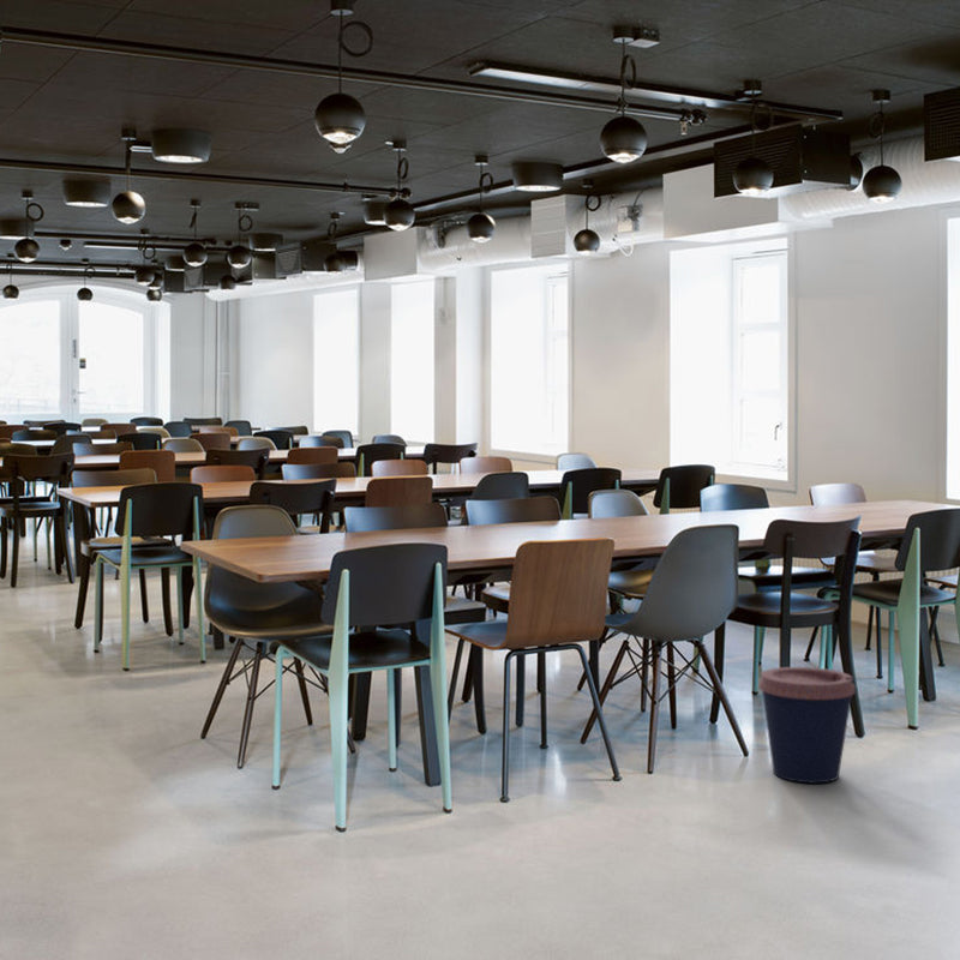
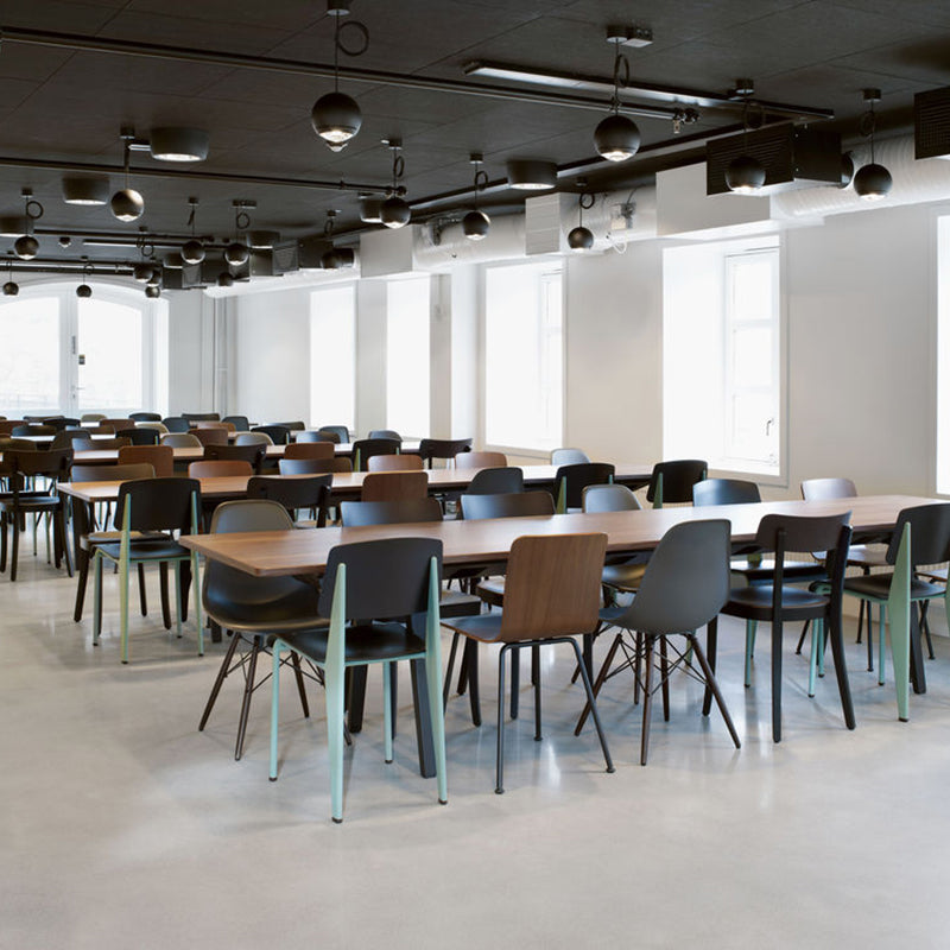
- coffee cup (805, 725)
